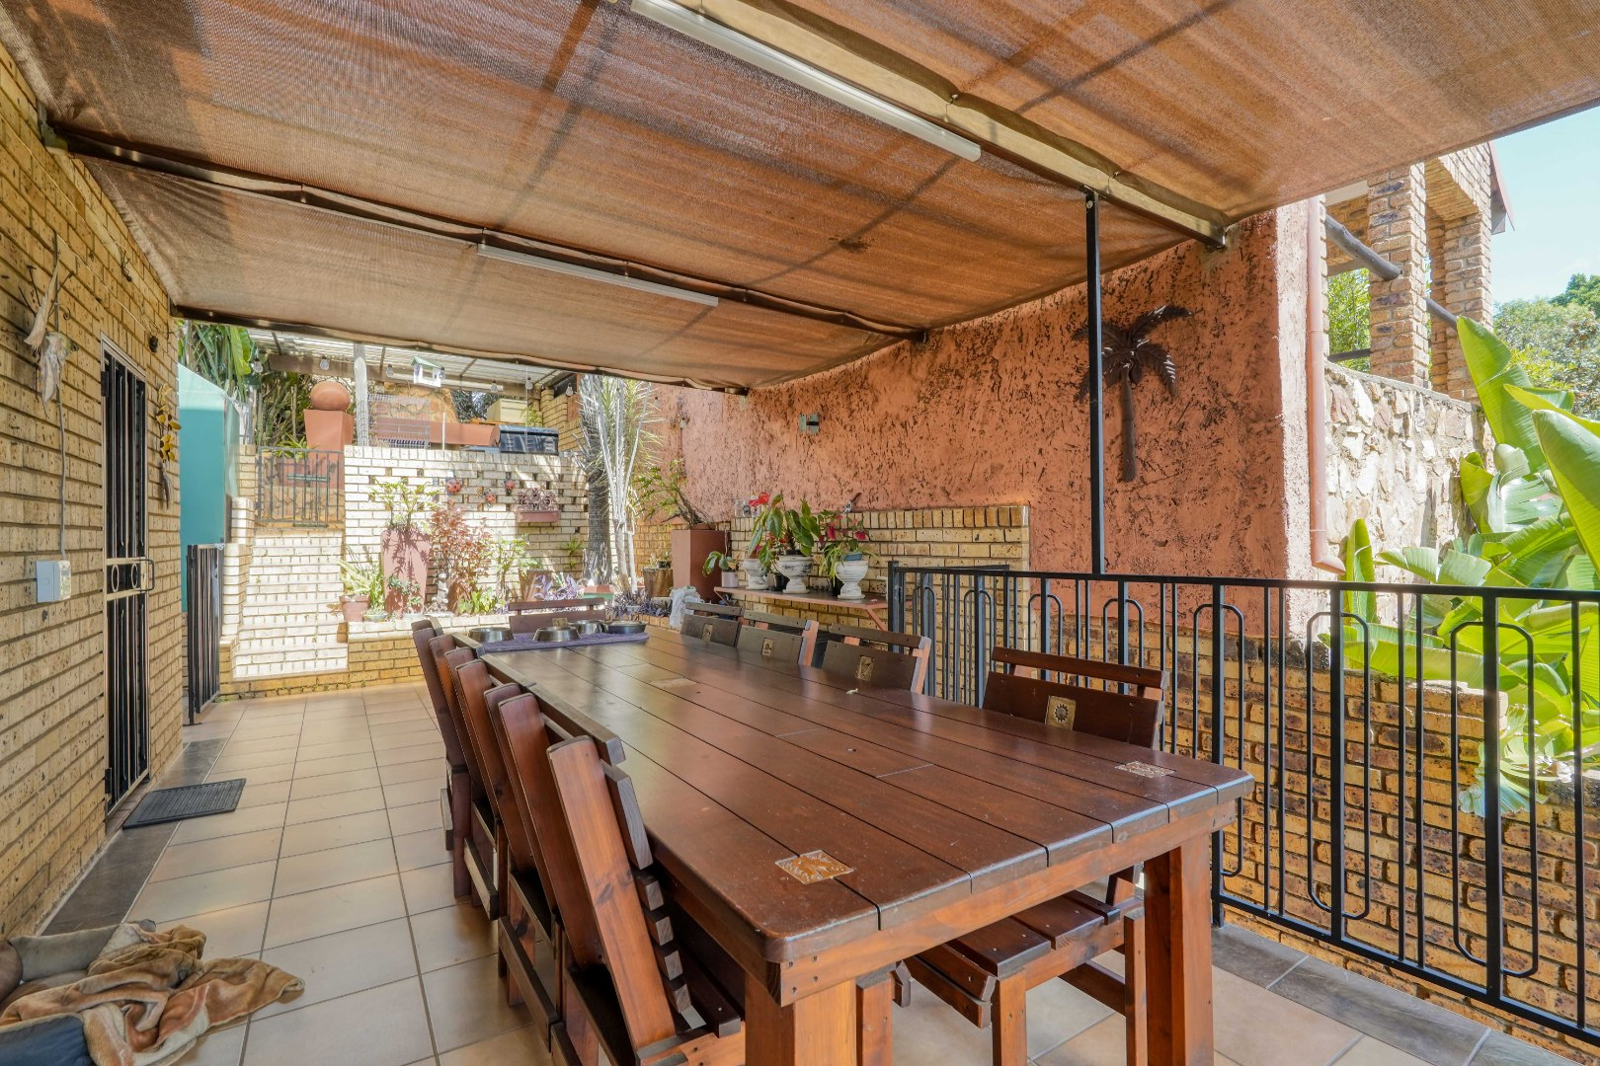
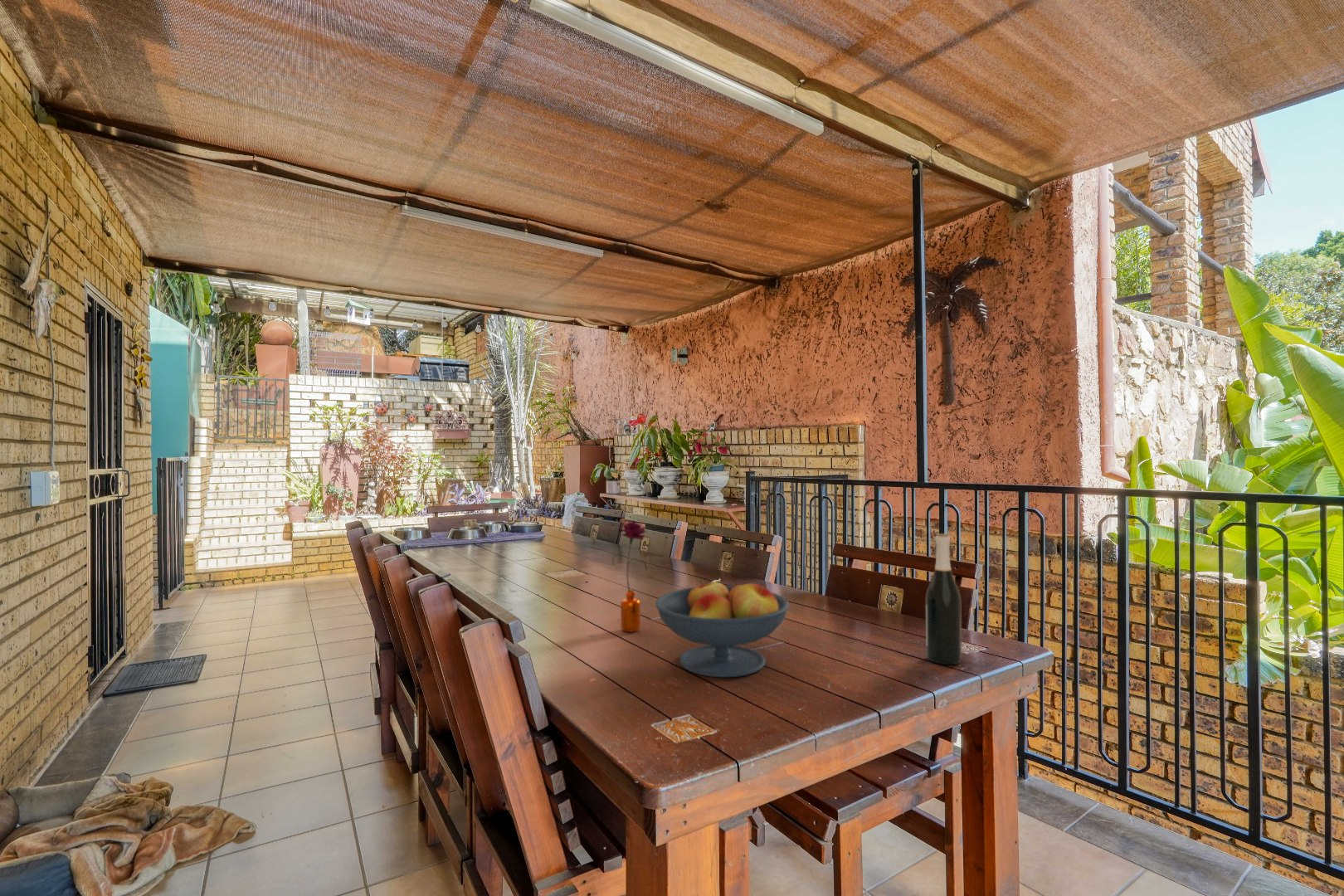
+ wine bottle (942, 597)
+ fruit bowl (722, 621)
+ flower (627, 575)
